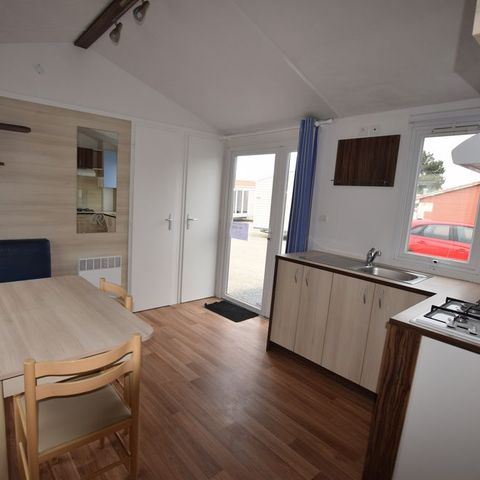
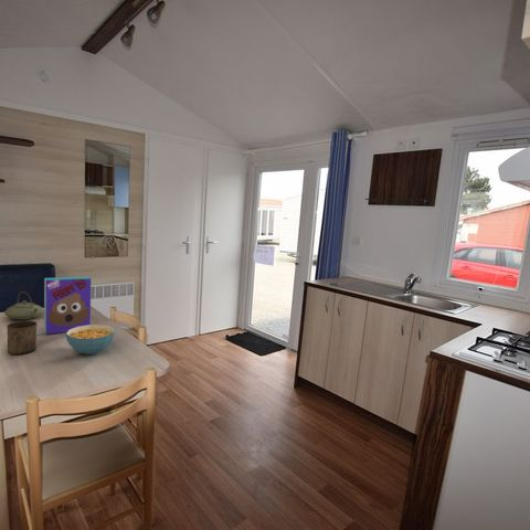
+ teapot (25, 305)
+ cup (22, 337)
+ cereal box (67, 304)
+ cereal bowl (91, 341)
